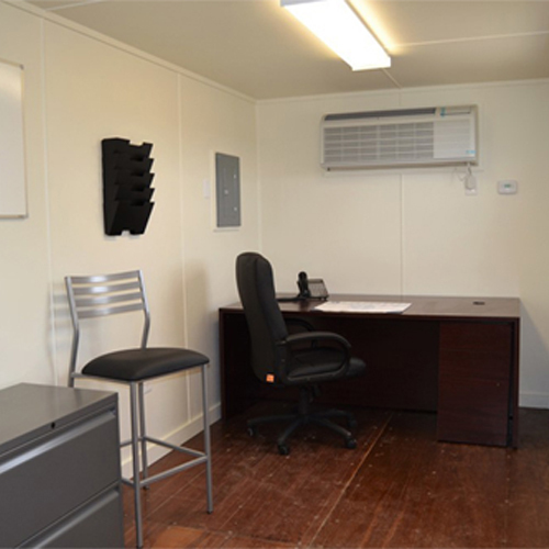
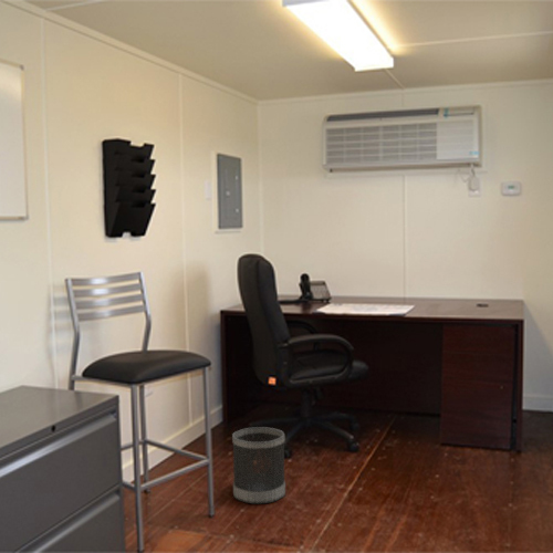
+ wastebasket (259, 463)
